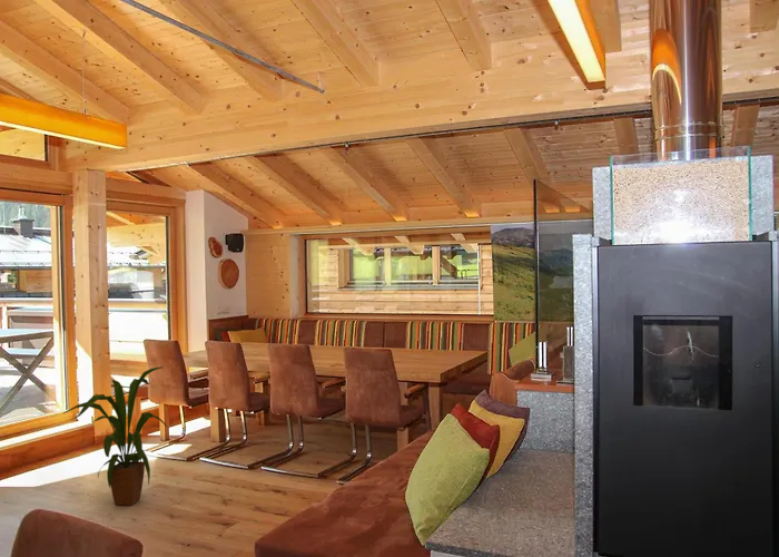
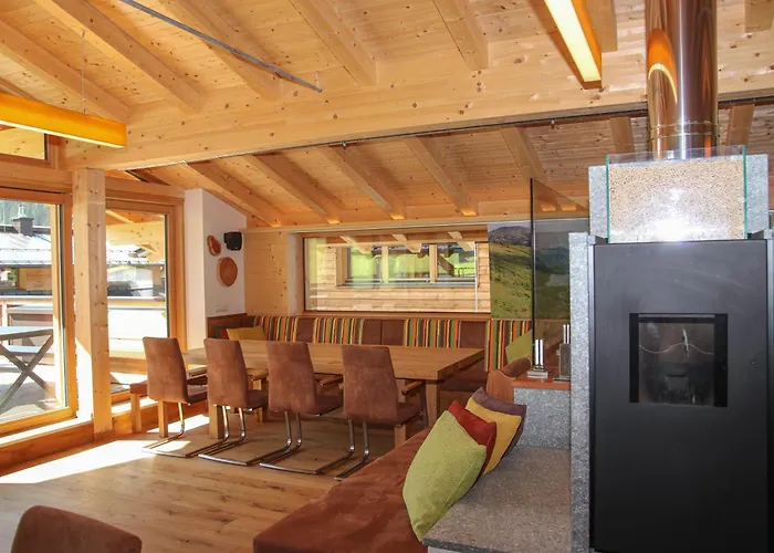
- house plant (116, 434)
